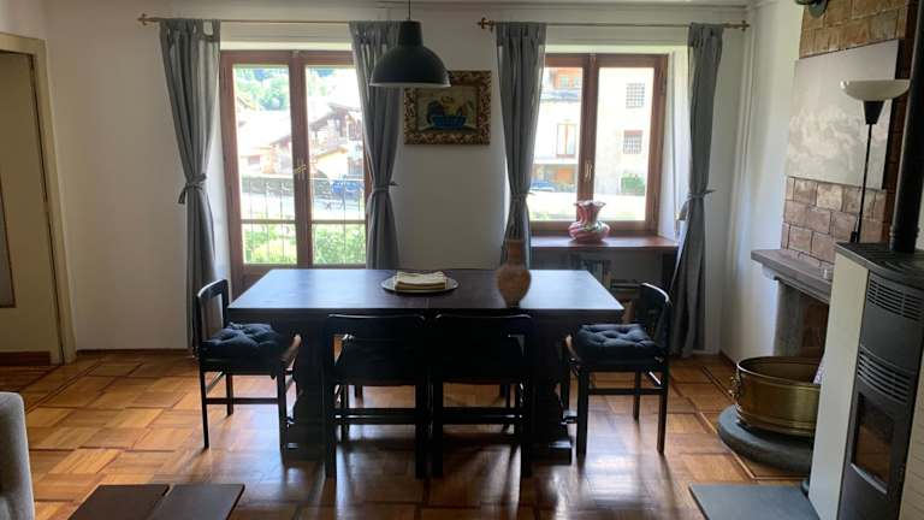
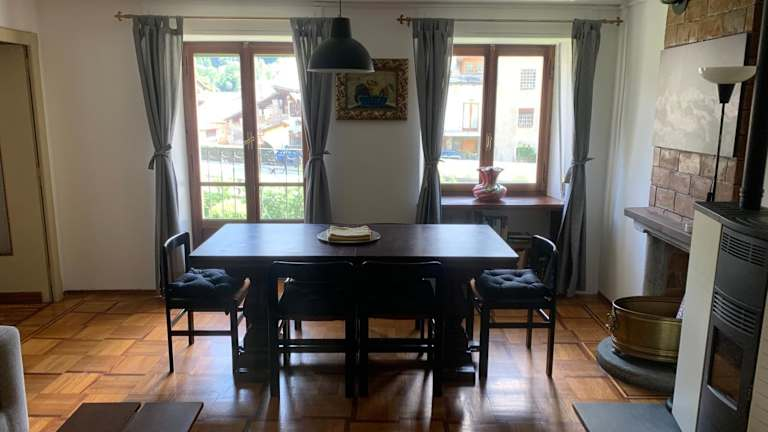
- vase (514, 272)
